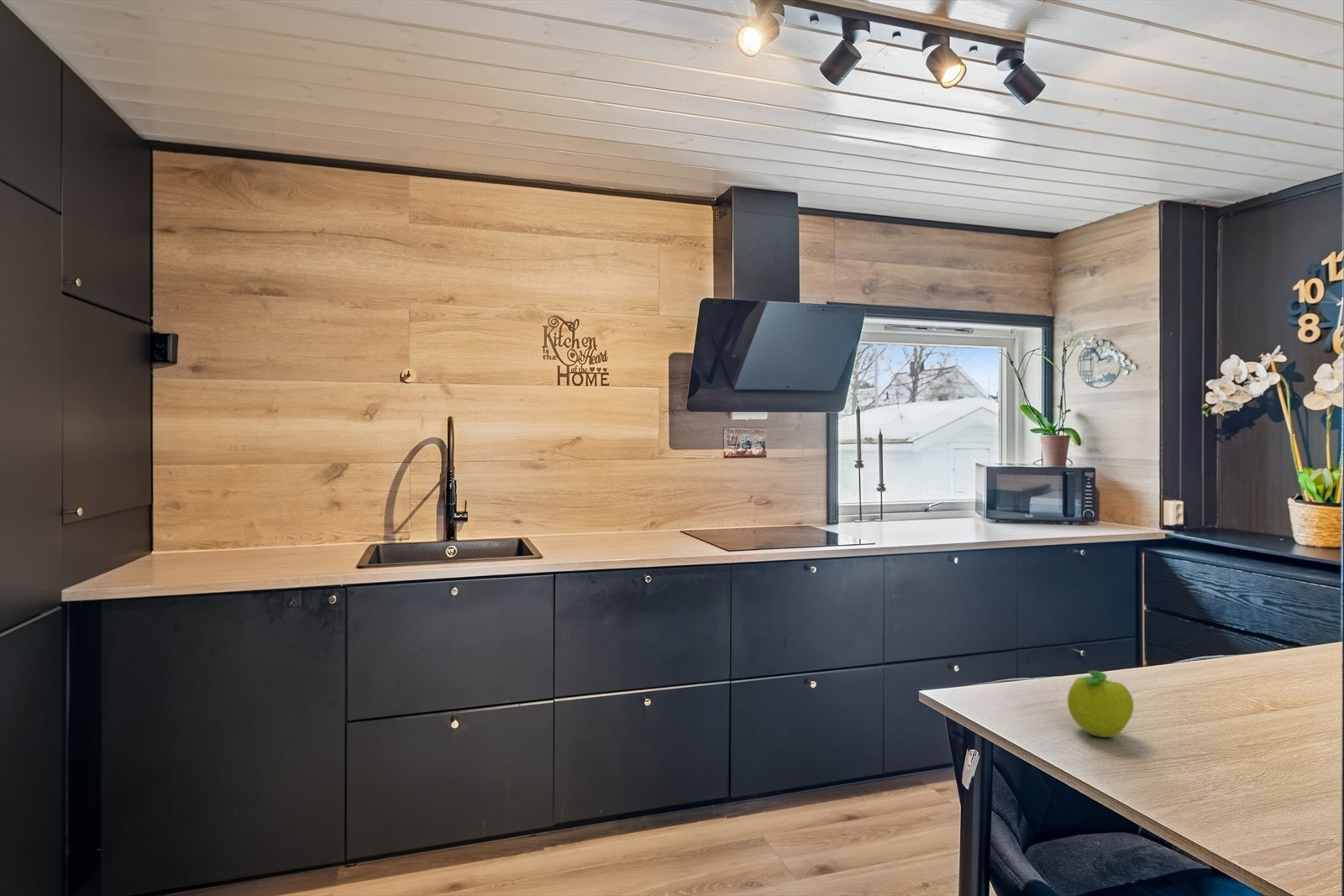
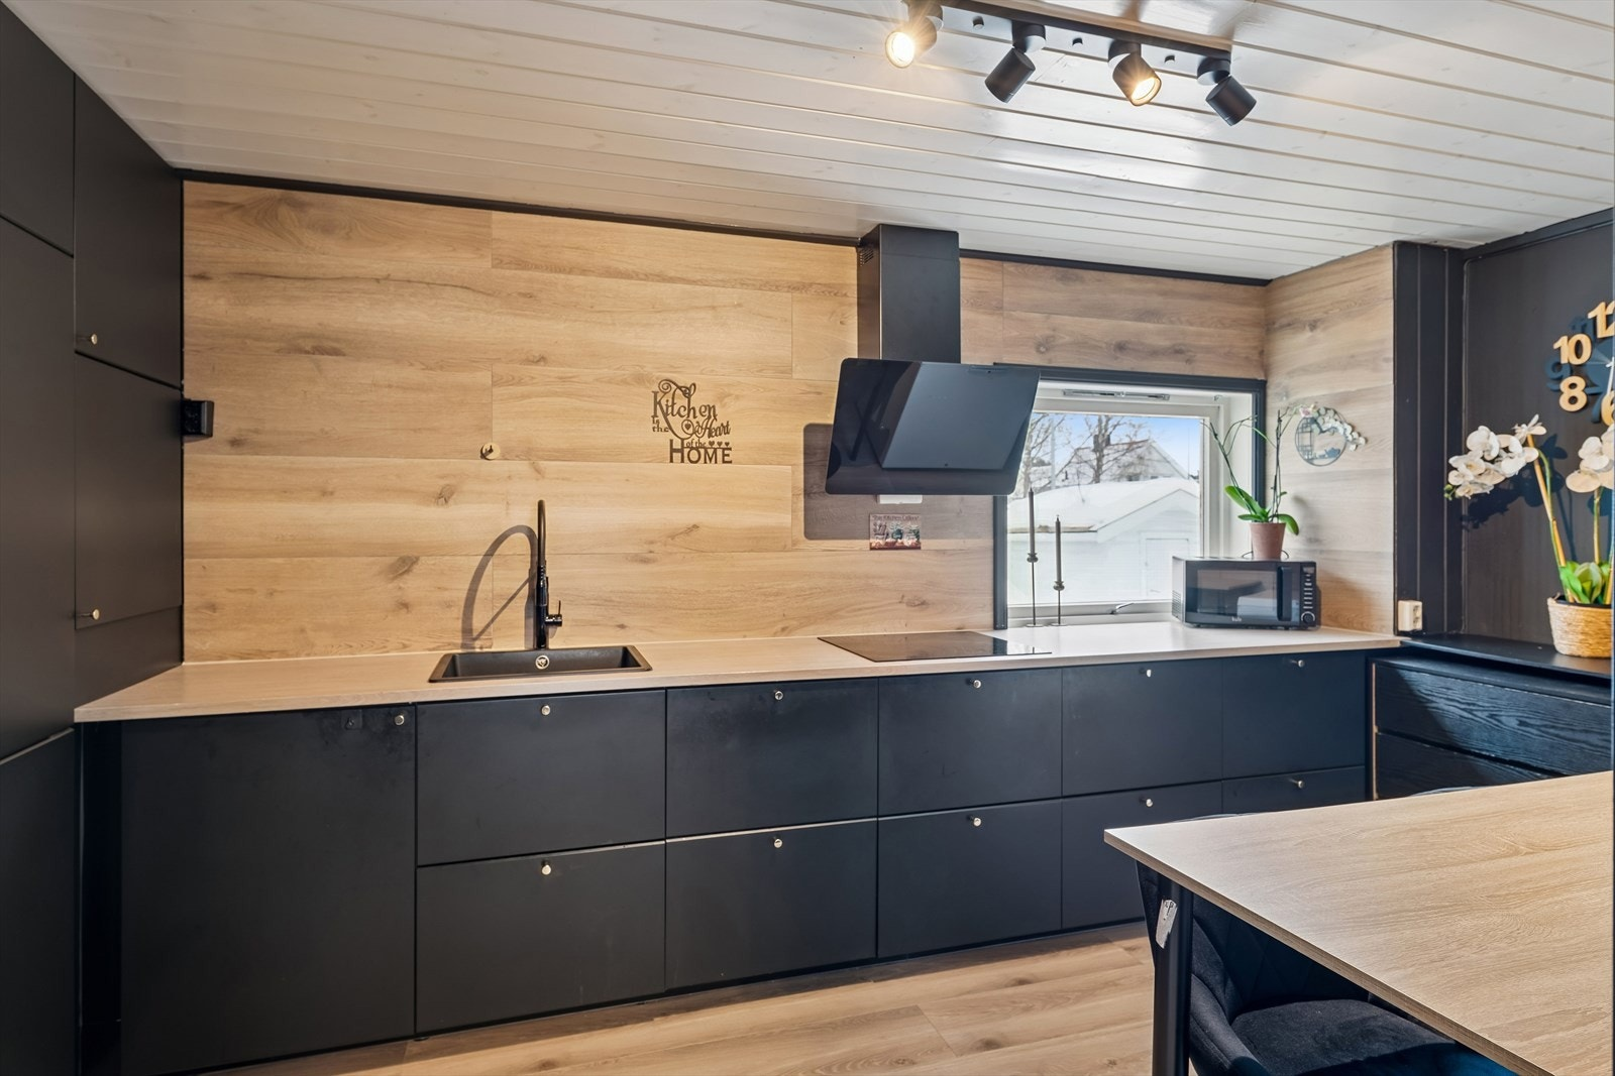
- fruit (1100, 704)
